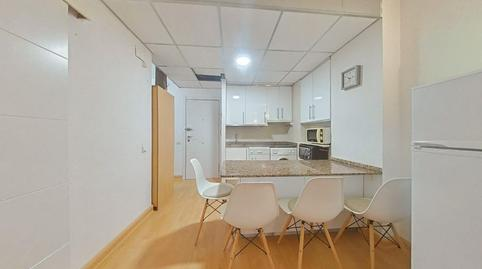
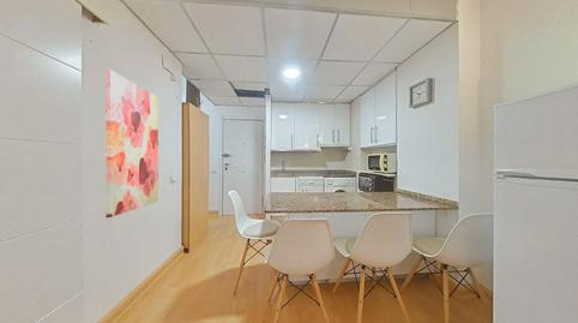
+ wall art (136, 146)
